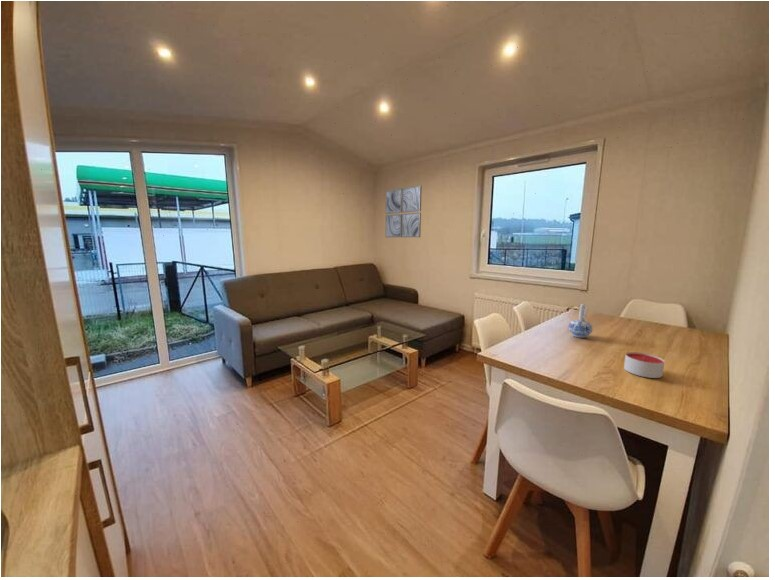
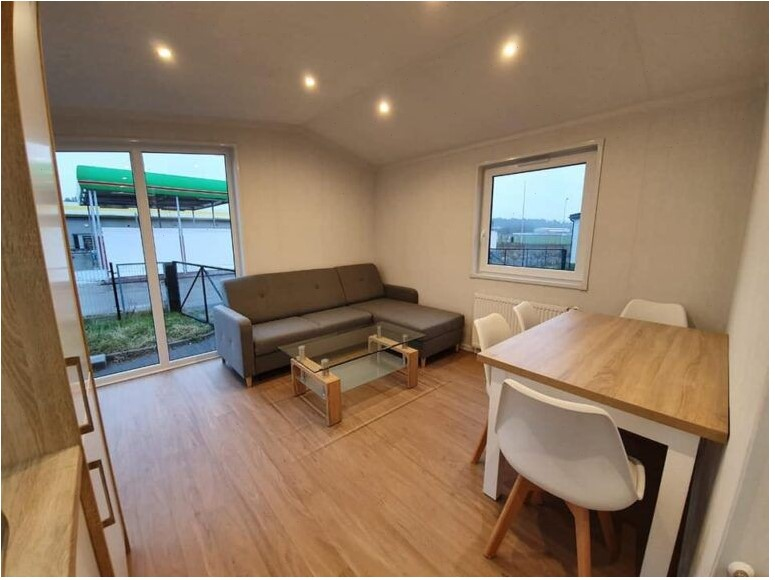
- candle (643, 364)
- ceramic pitcher (581, 319)
- wall art (402, 212)
